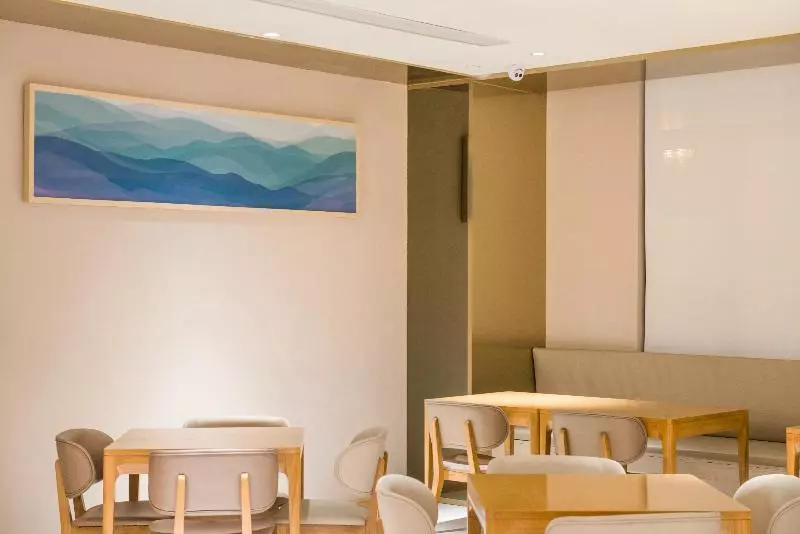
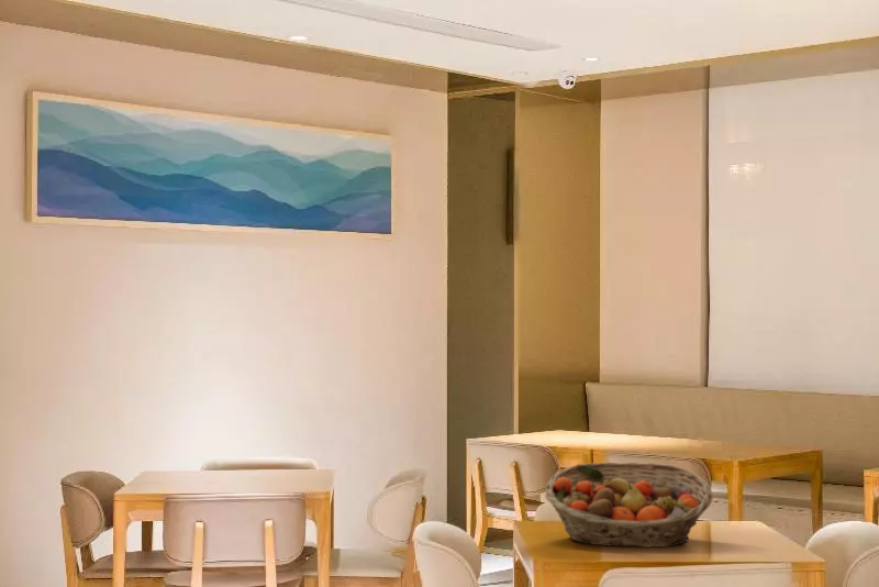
+ fruit basket (627, 503)
